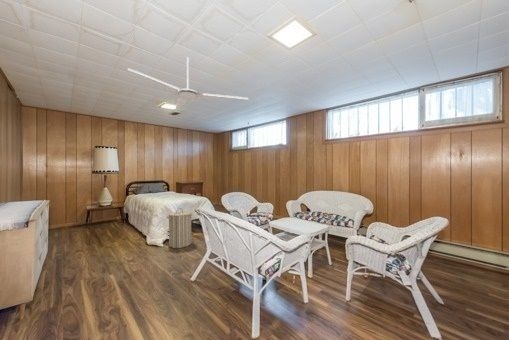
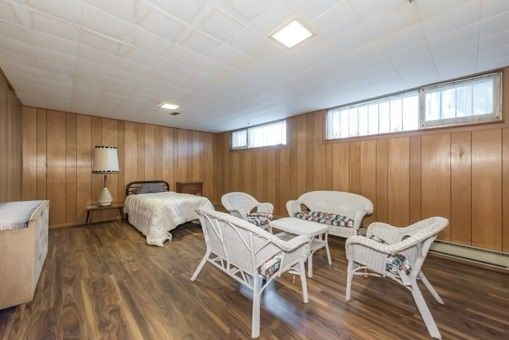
- ceiling fan (188, 80)
- laundry hamper (180, 226)
